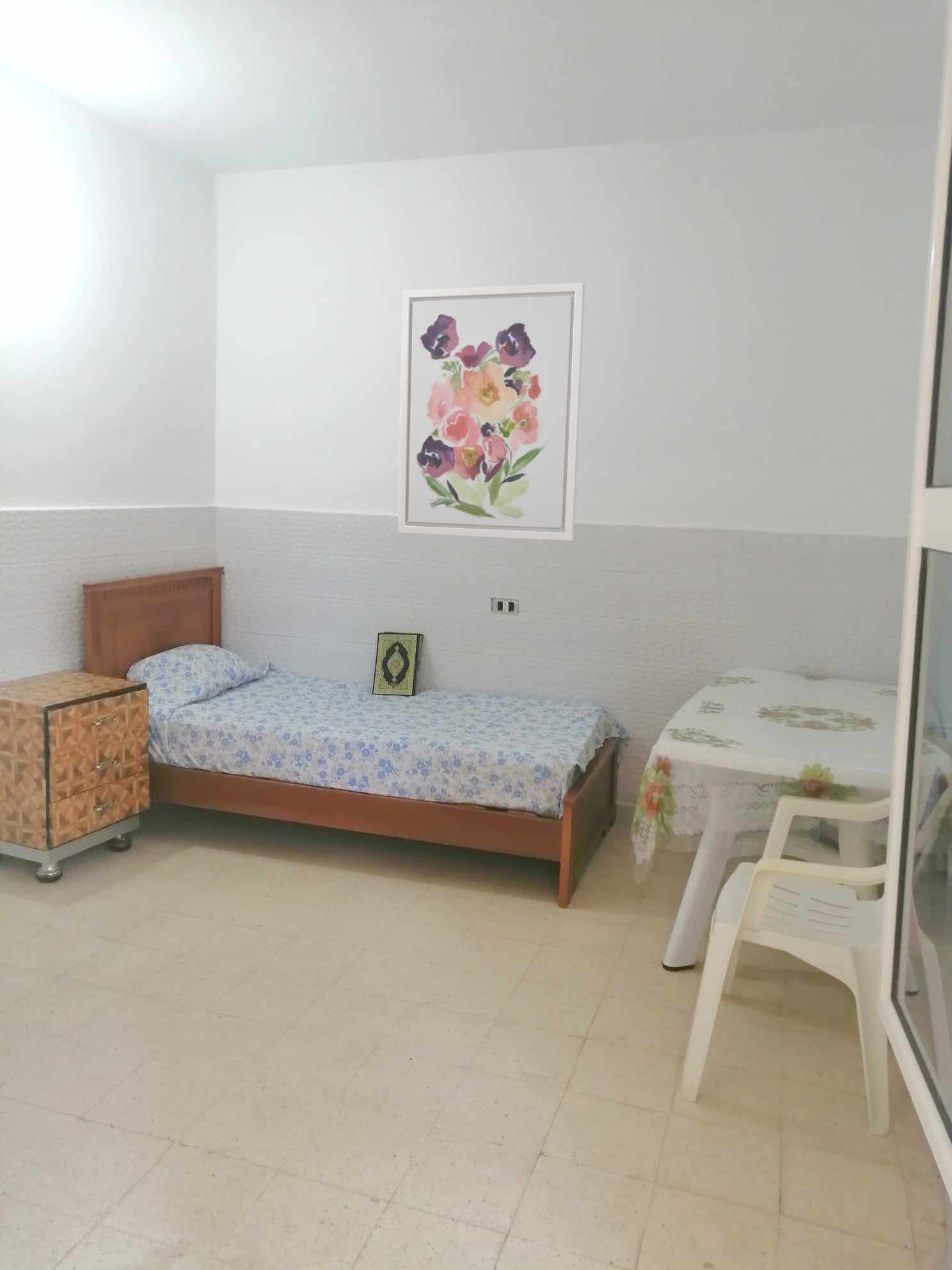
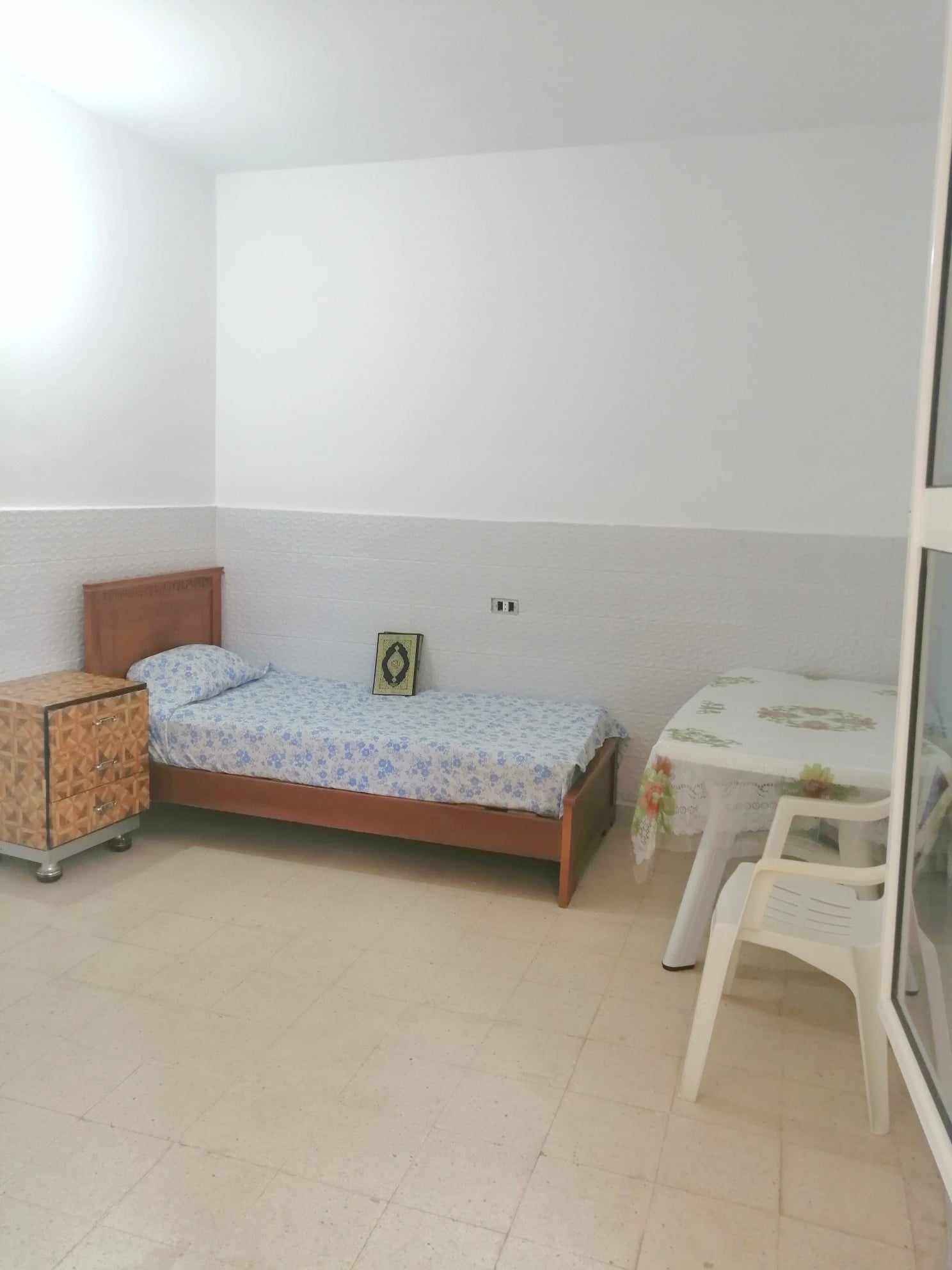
- wall art (488, 414)
